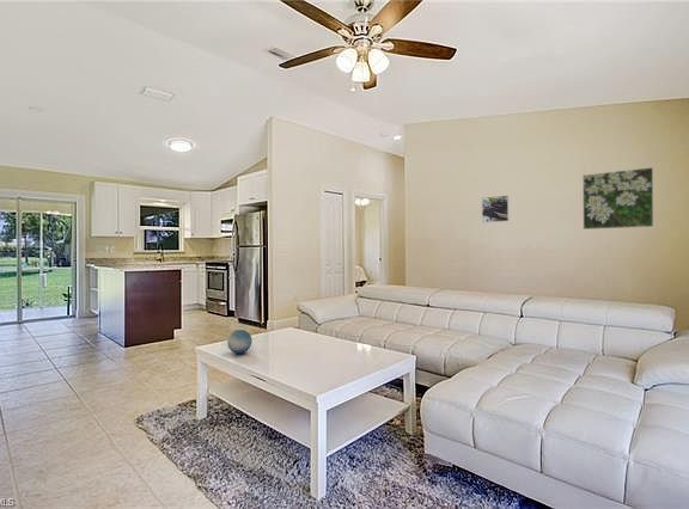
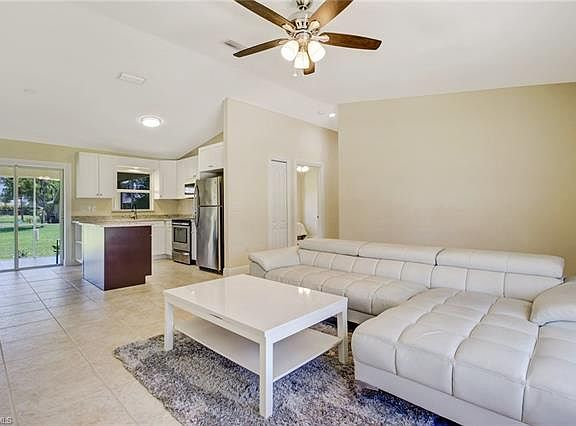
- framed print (616, 200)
- decorative ball (239, 341)
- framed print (494, 209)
